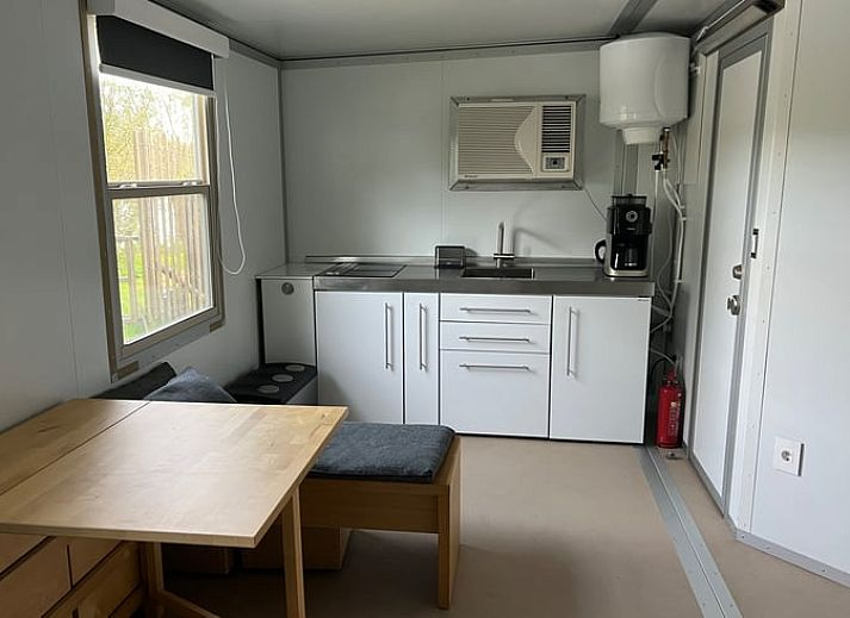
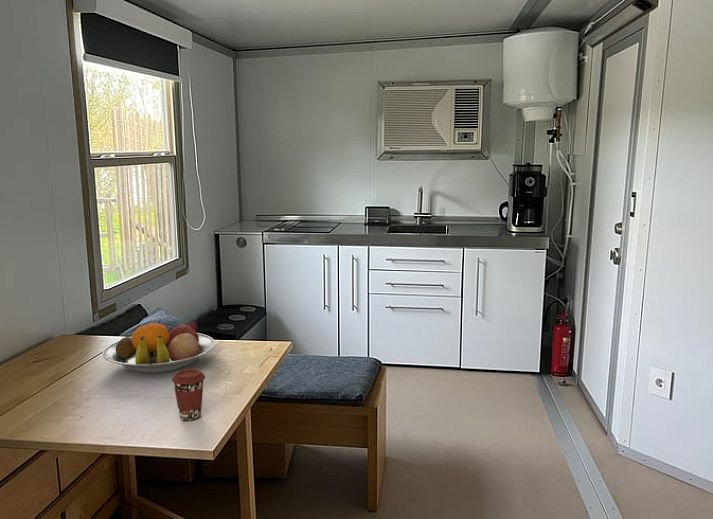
+ coffee cup (189, 394)
+ fruit bowl (160, 342)
